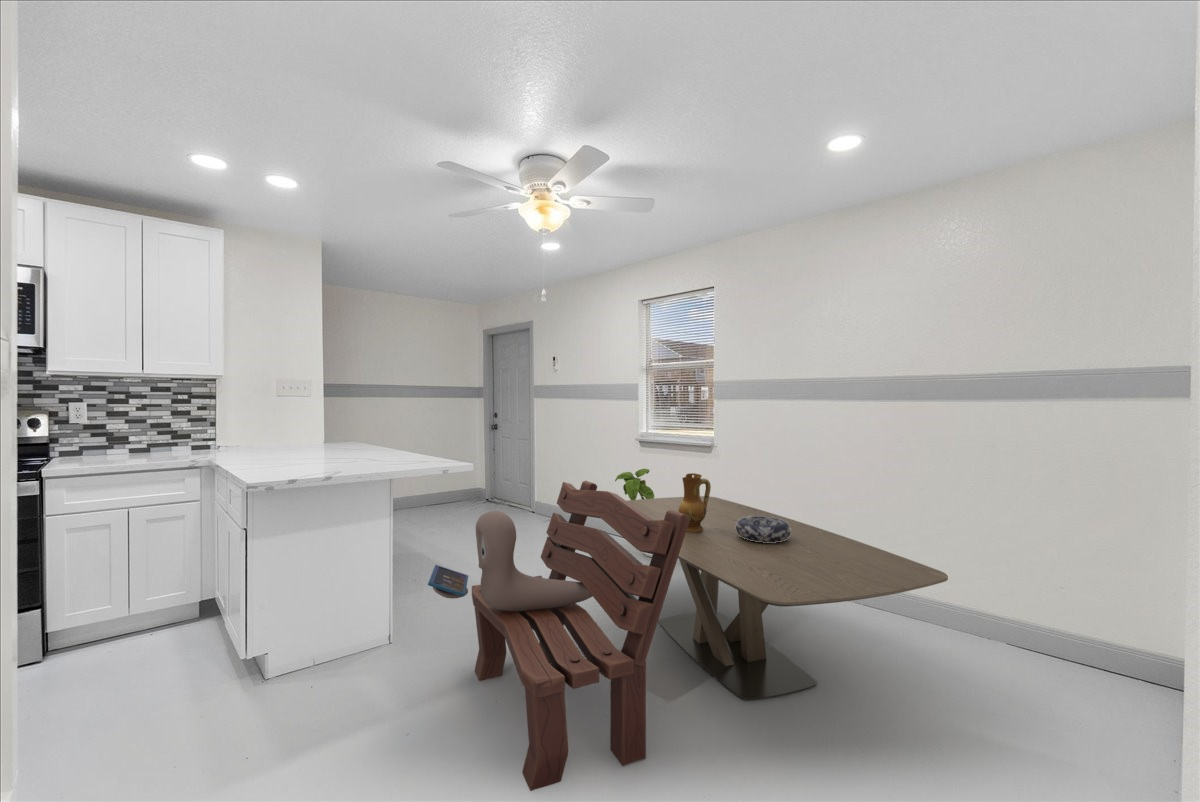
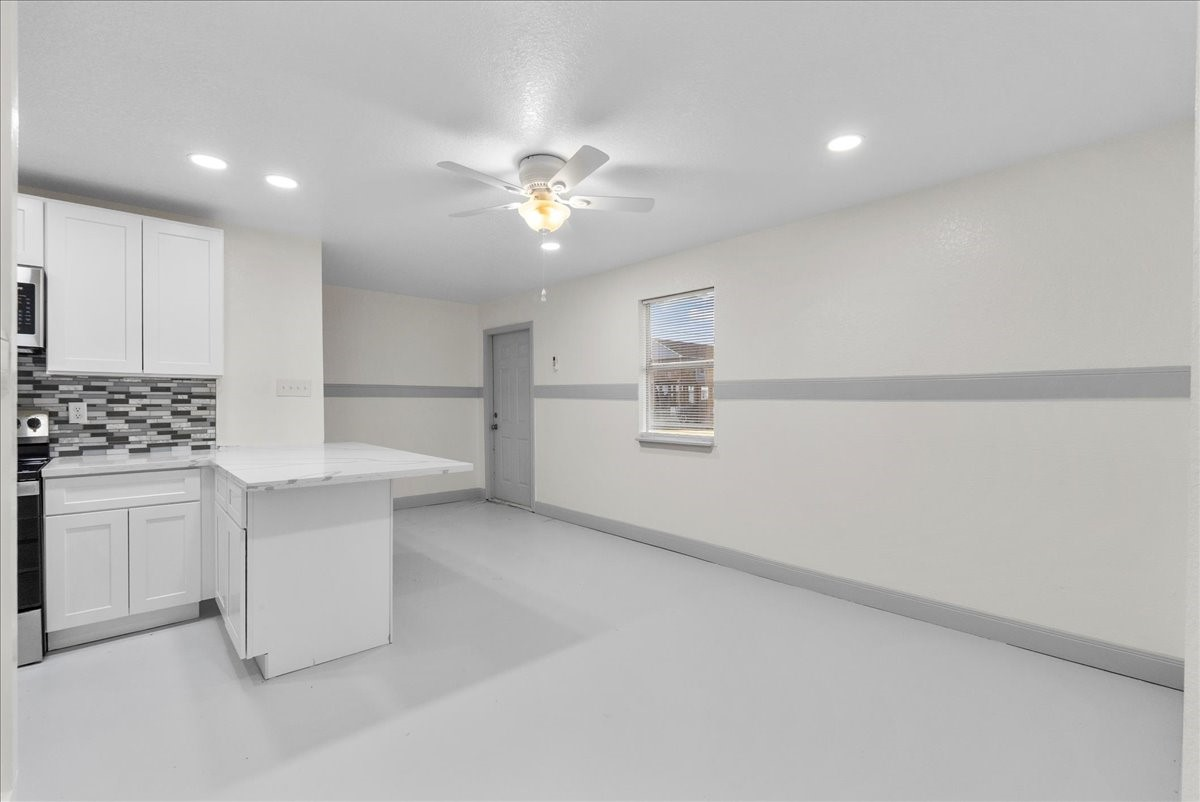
- house plant (649, 498)
- bench (538, 602)
- decorative bowl (762, 528)
- dining table (733, 587)
- ceramic jug (693, 501)
